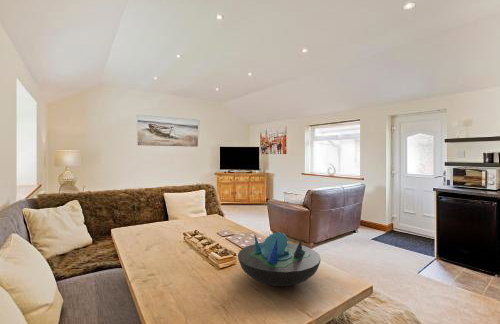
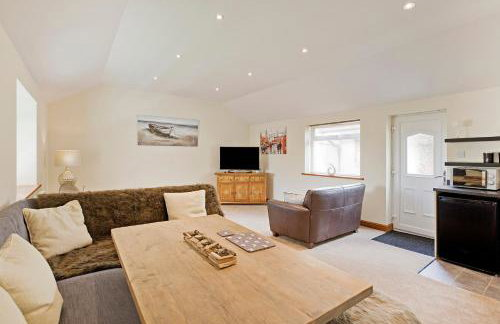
- decorative bowl (278, 255)
